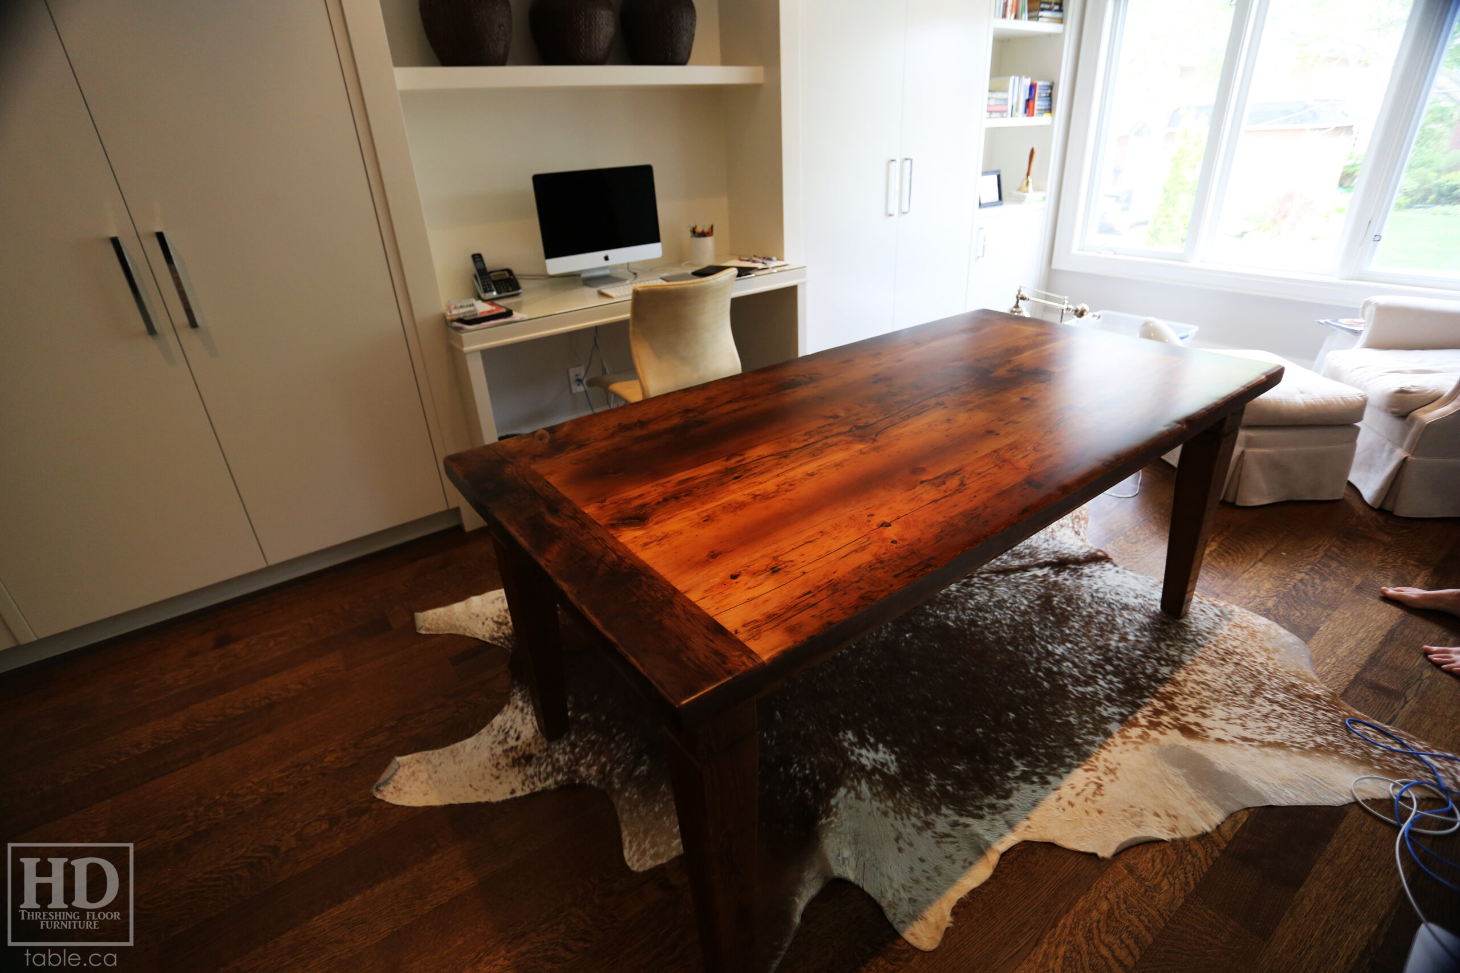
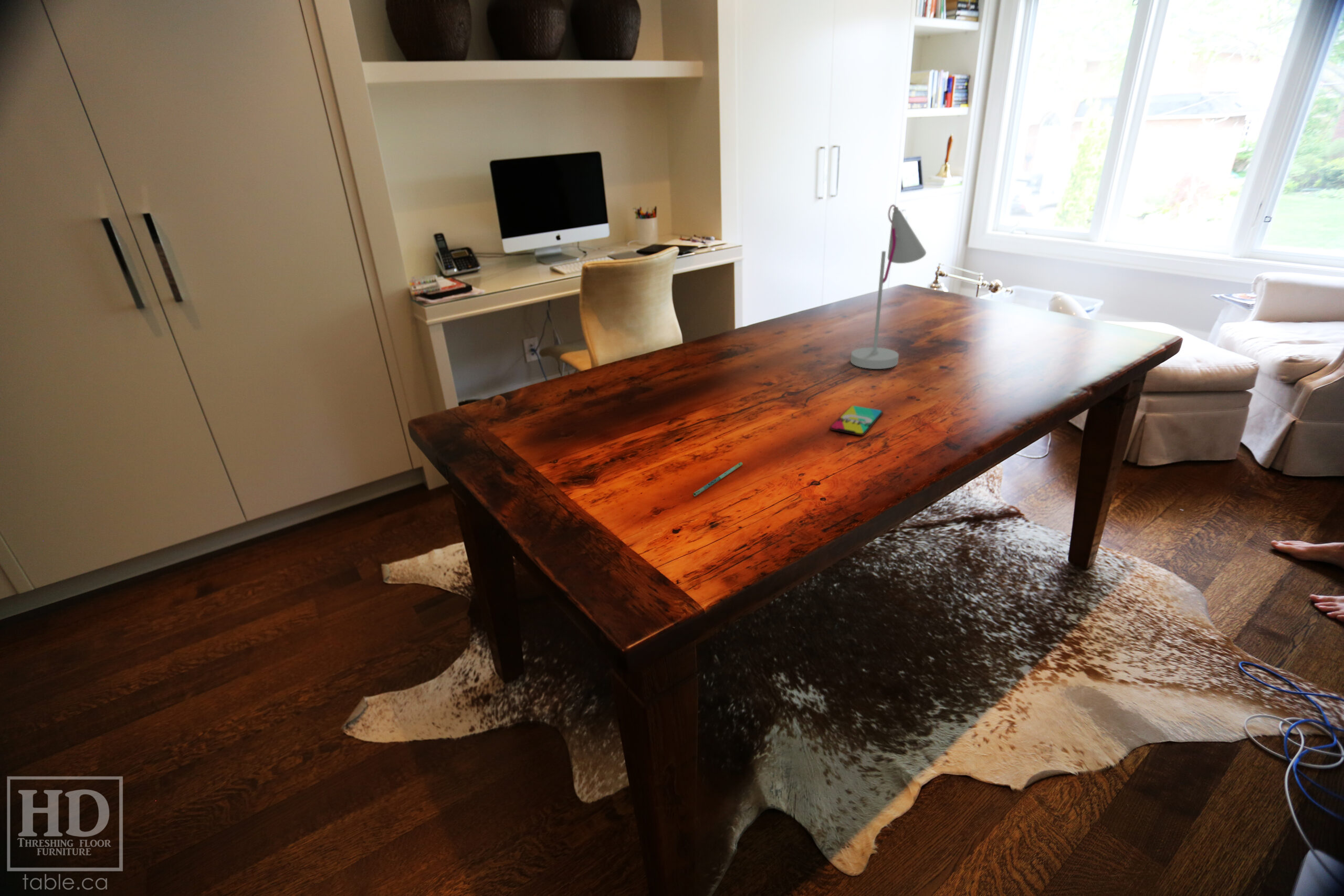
+ desk lamp (886, 280)
+ smartphone (857, 419)
+ pen (719, 478)
